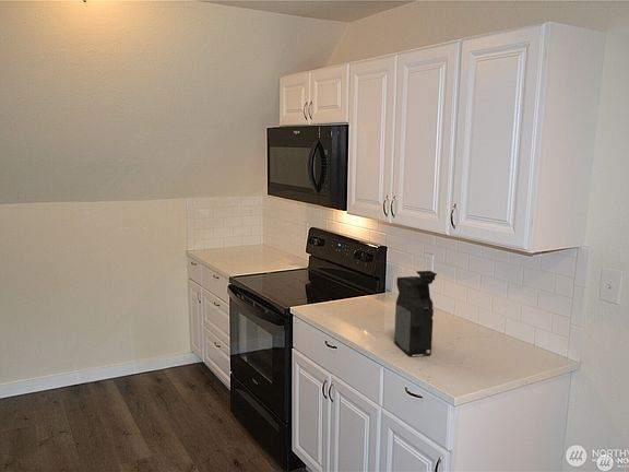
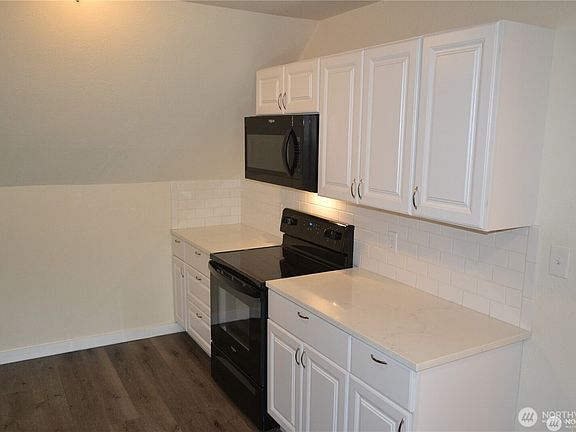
- coffee maker (415, 309)
